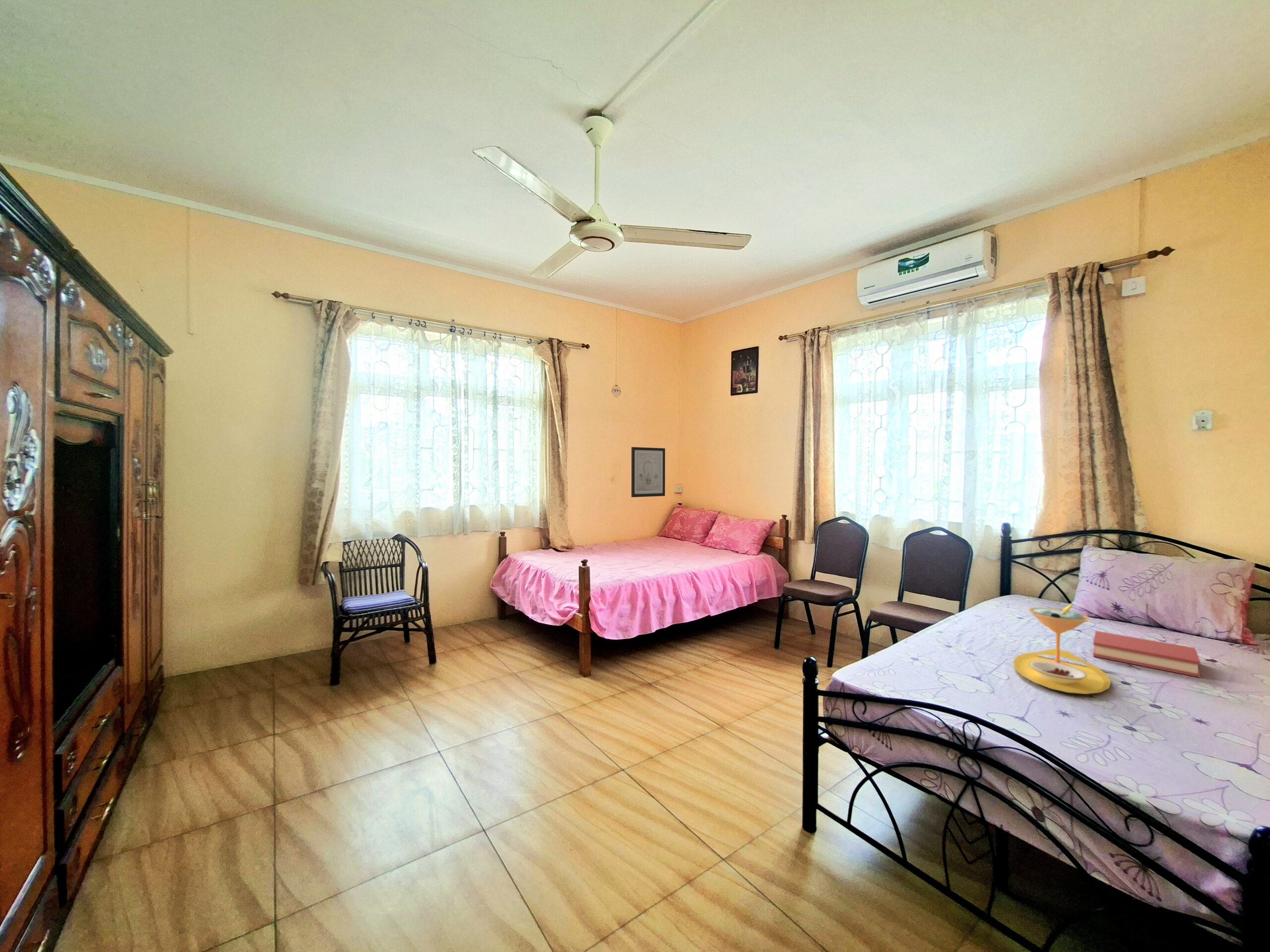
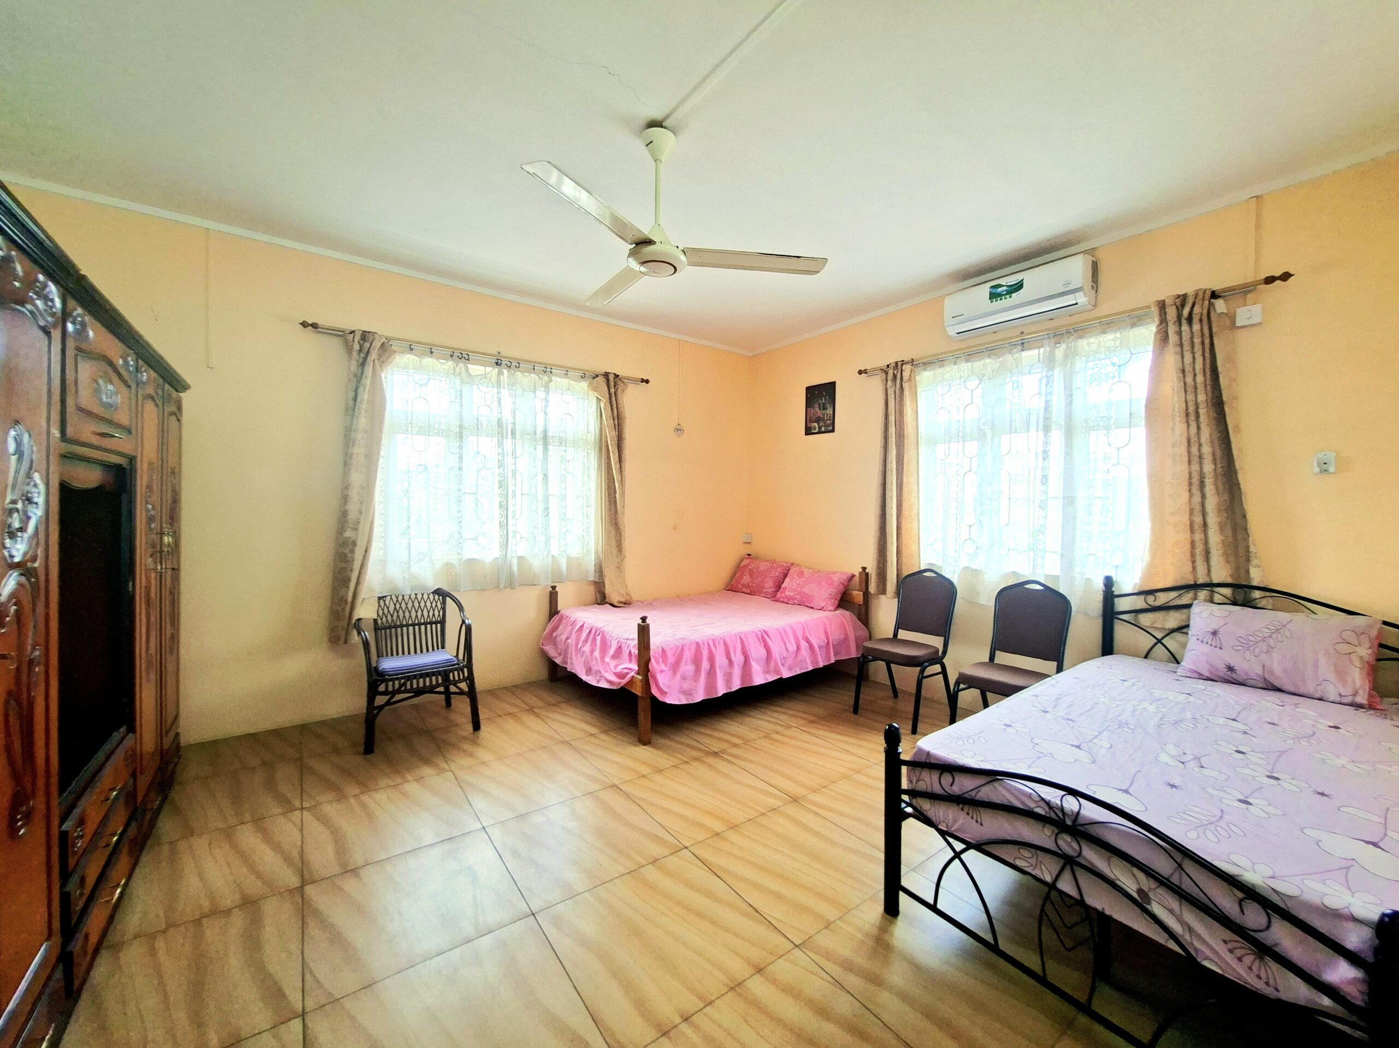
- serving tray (1060, 641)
- hardback book (1143, 652)
- wall art (648, 472)
